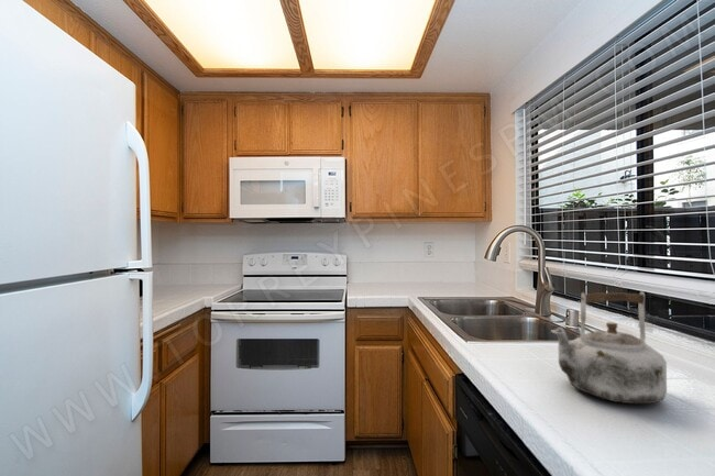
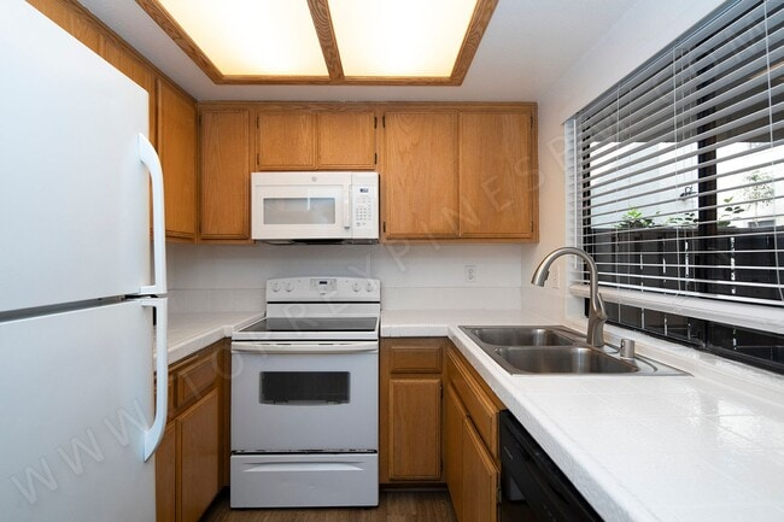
- kettle (602, 342)
